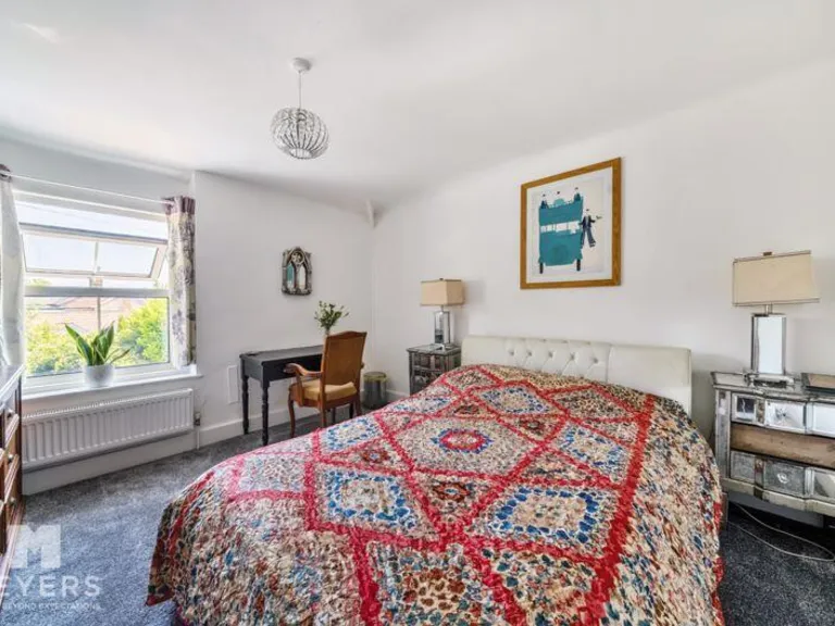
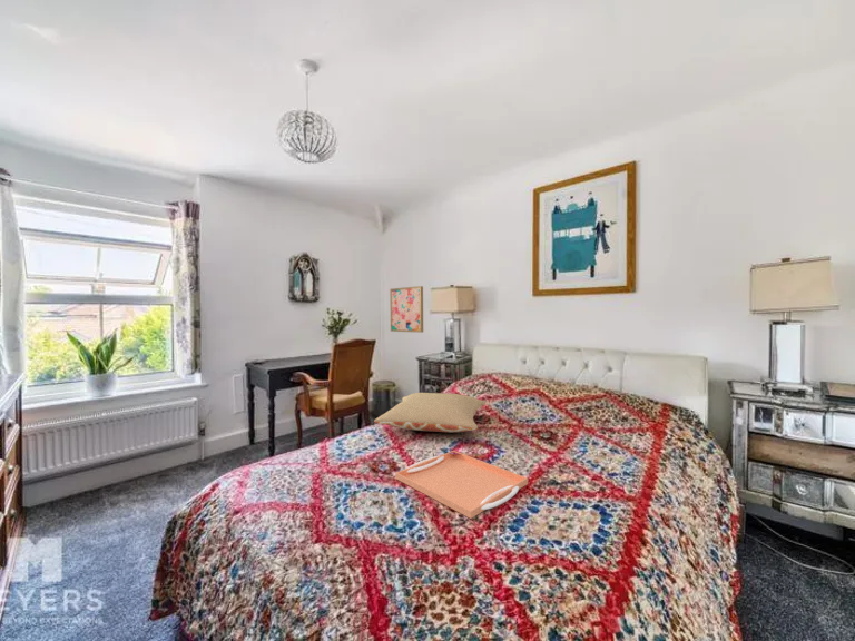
+ serving tray (460, 477)
+ pillow (434, 411)
+ wall art (405, 309)
